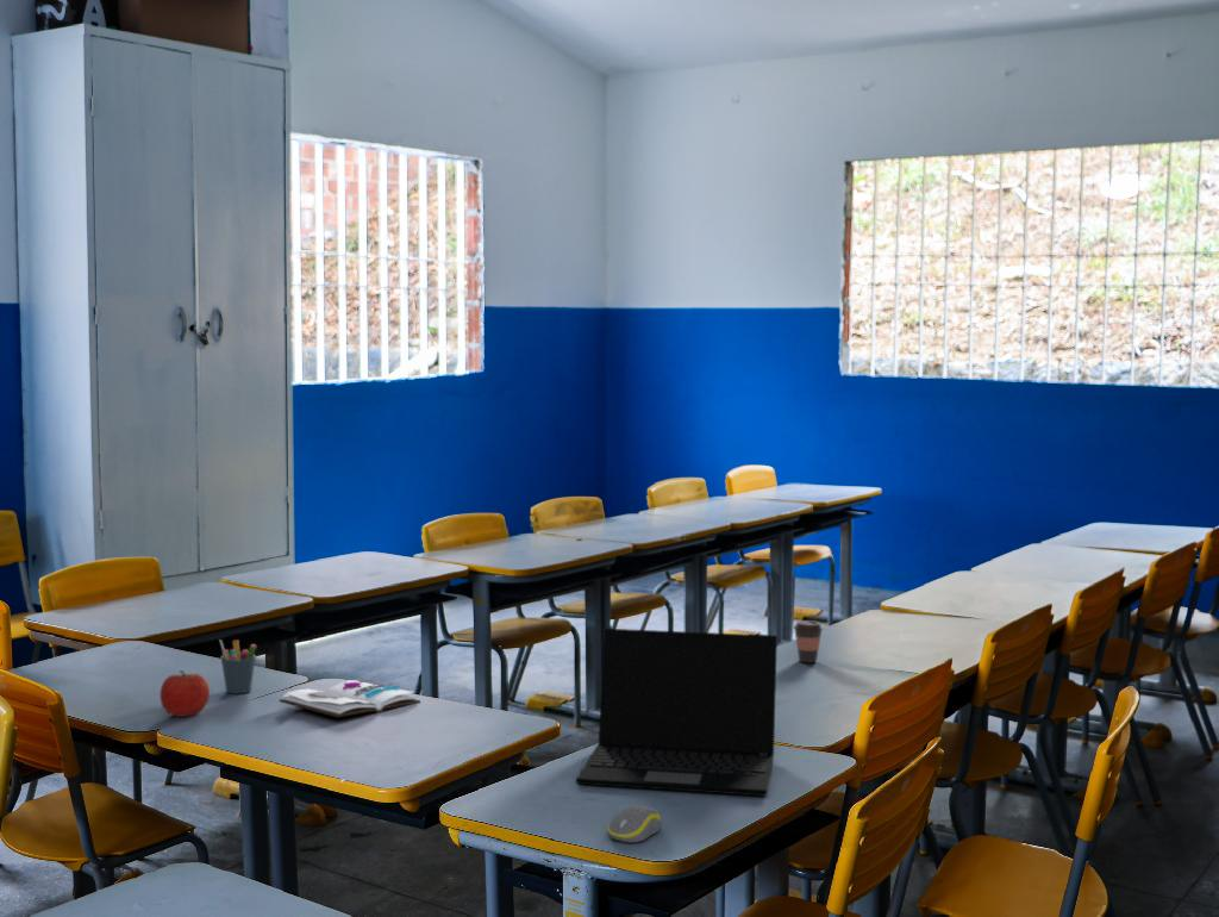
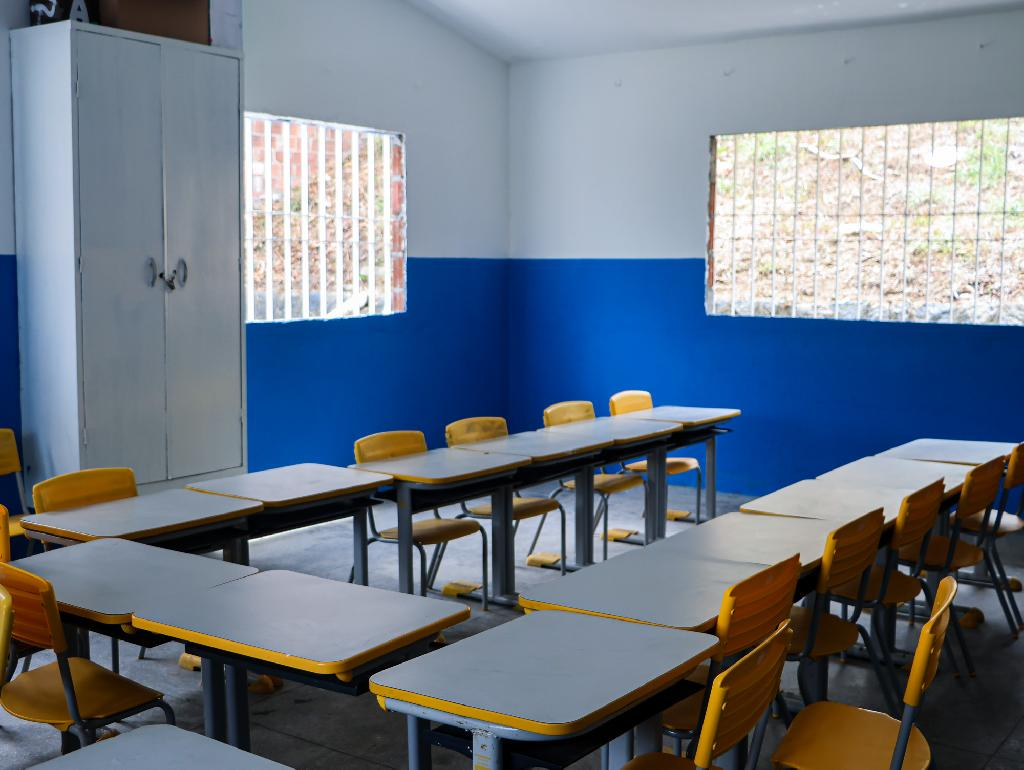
- coffee cup (807, 641)
- computer mouse (634, 821)
- pen holder (238, 663)
- apple (185, 692)
- book (350, 697)
- laptop (681, 706)
